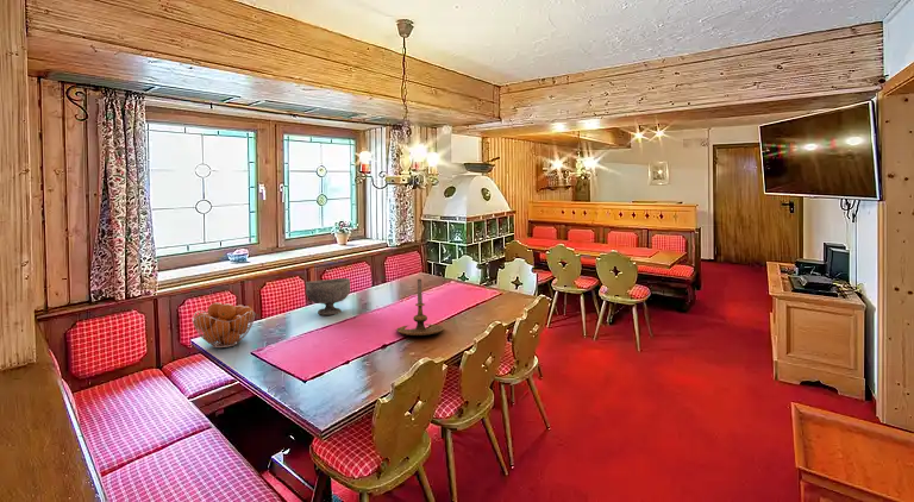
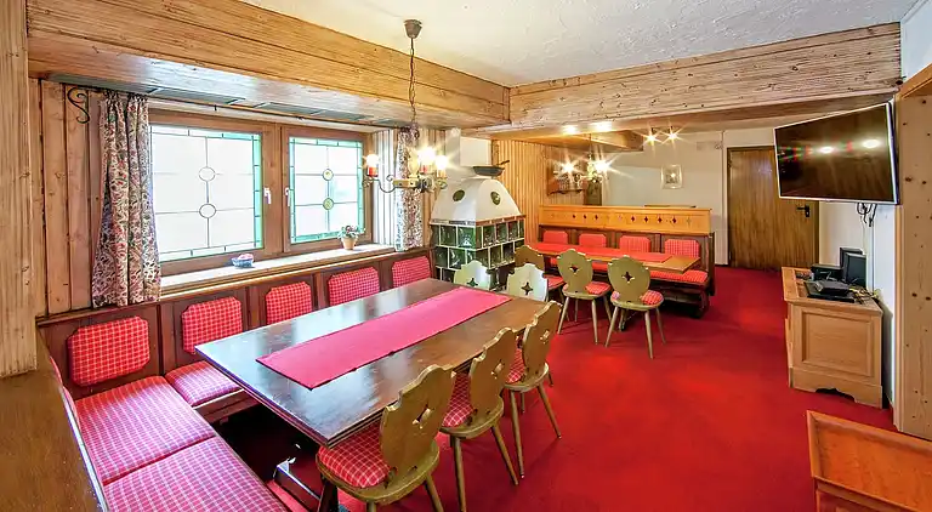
- candle holder (419, 305)
- decorative bowl (328, 296)
- fruit basket (224, 324)
